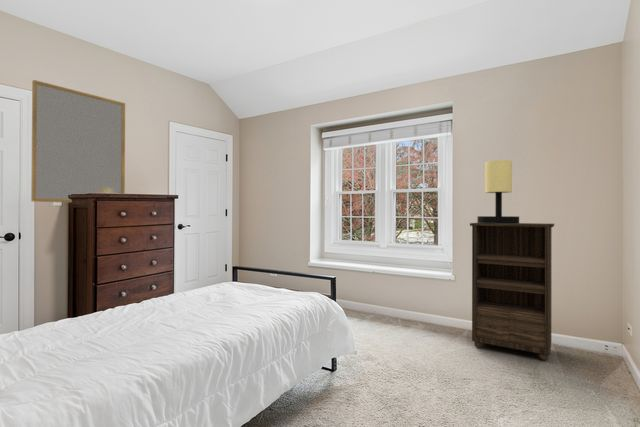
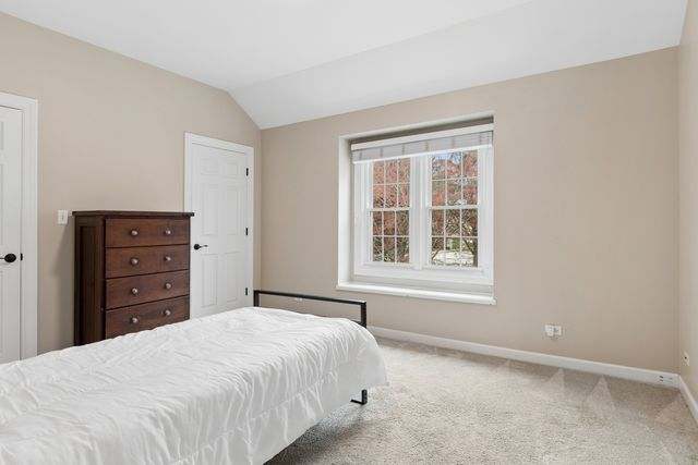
- home mirror (82, 147)
- bookshelf (511, 285)
- table lamp (497, 192)
